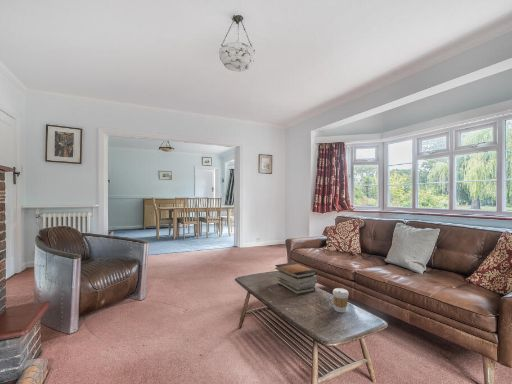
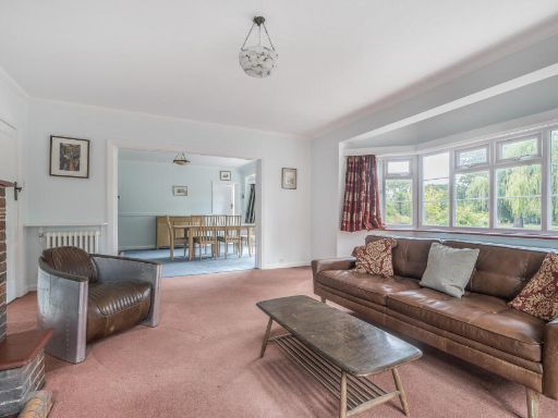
- book stack (295, 277)
- coffee cup (340, 299)
